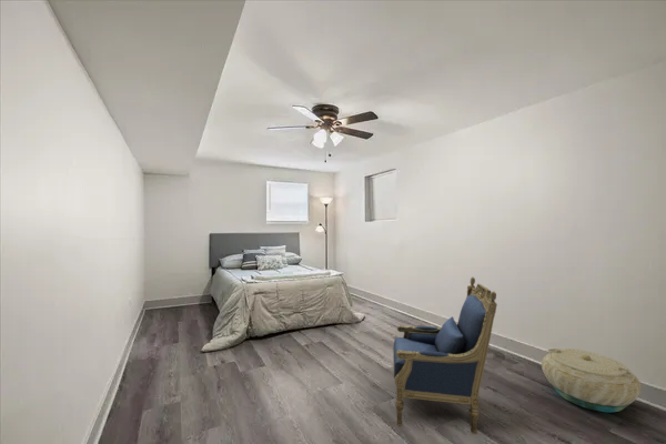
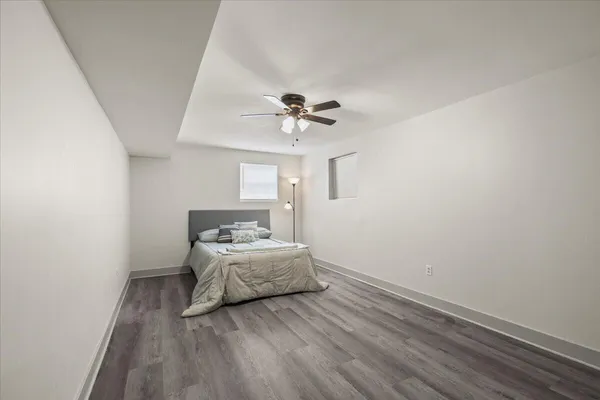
- basket (587, 376)
- armchair (438, 336)
